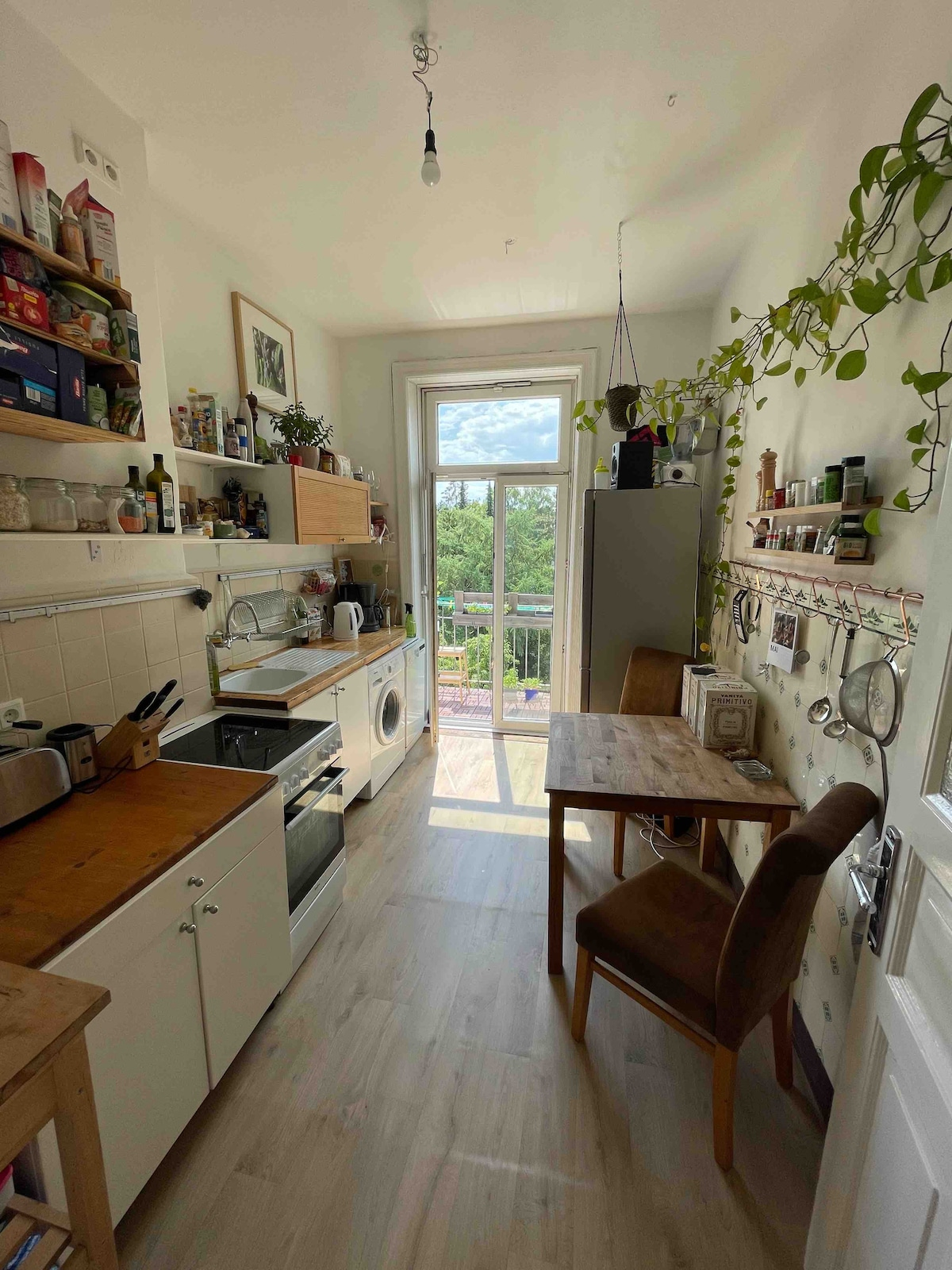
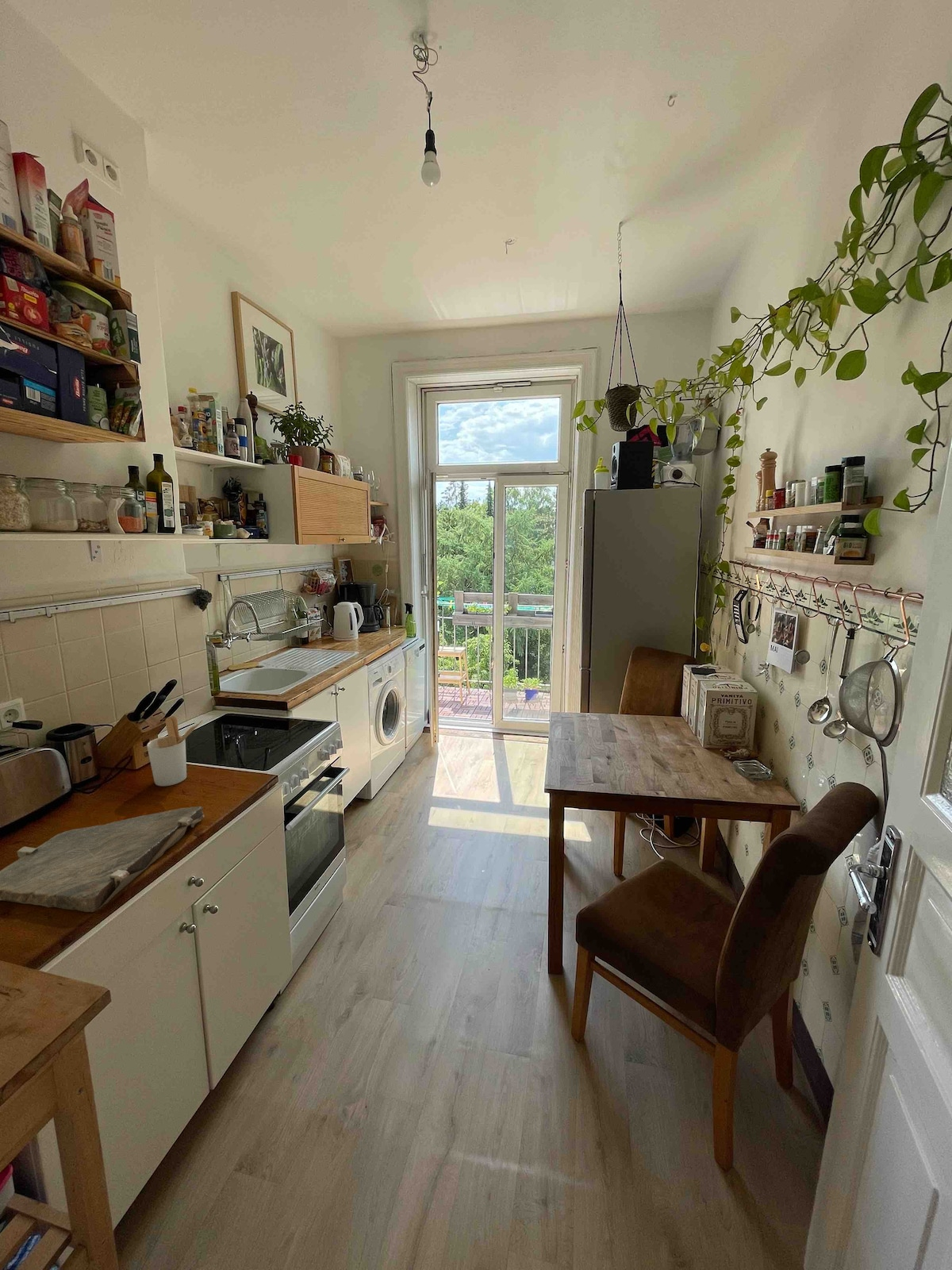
+ cutting board (99, 846)
+ utensil holder (177, 750)
